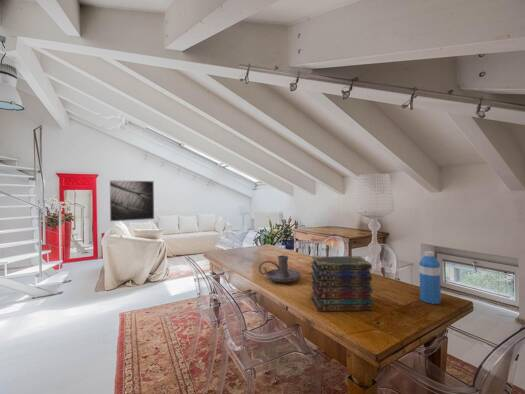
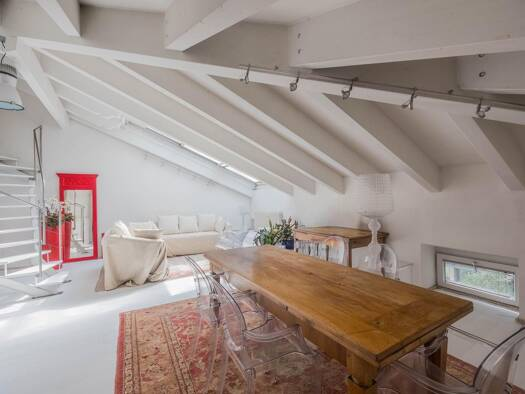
- book stack (340, 281)
- candle holder (279, 267)
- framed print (132, 200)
- water bottle (429, 276)
